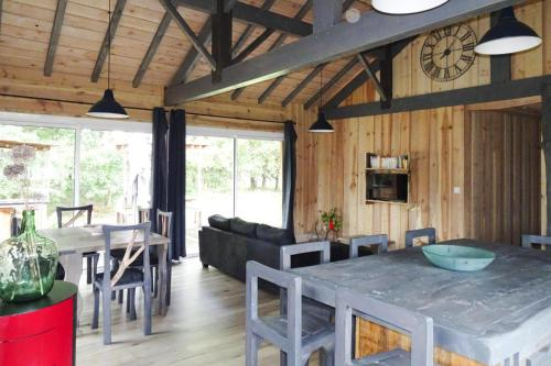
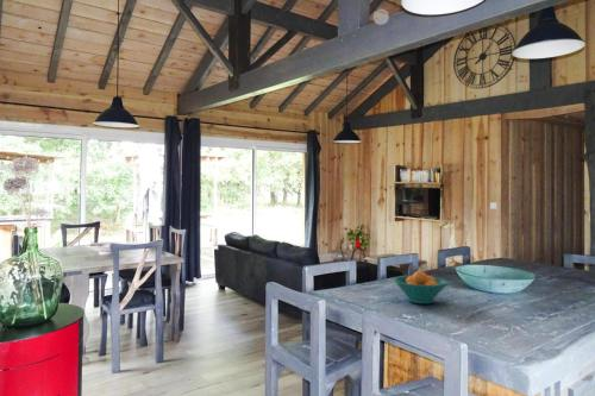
+ fruit bowl (420, 285)
